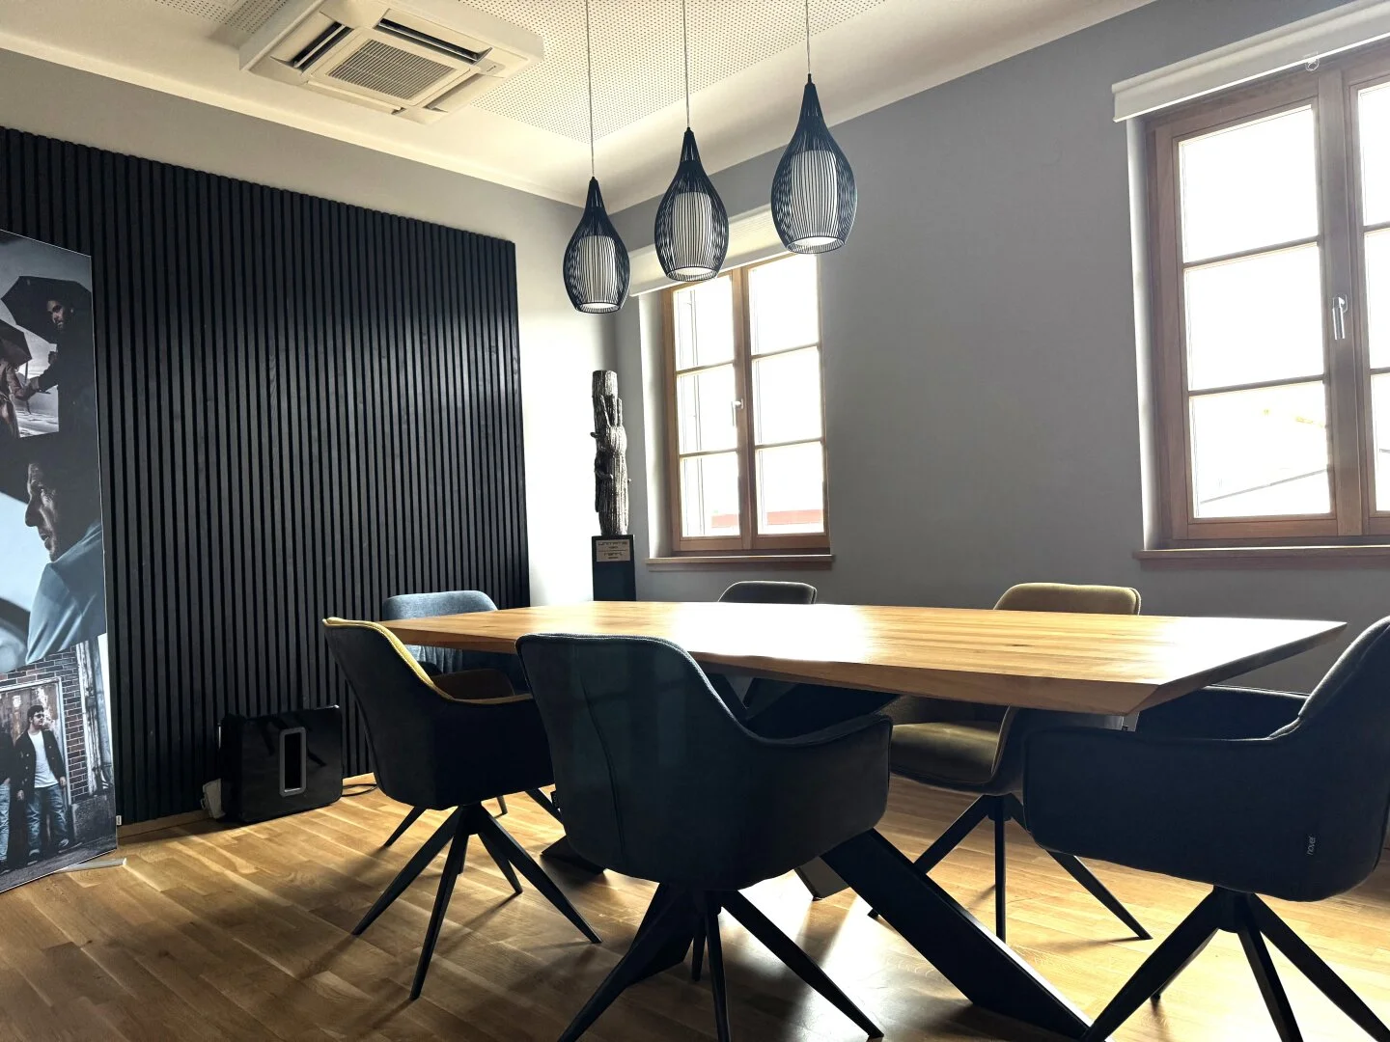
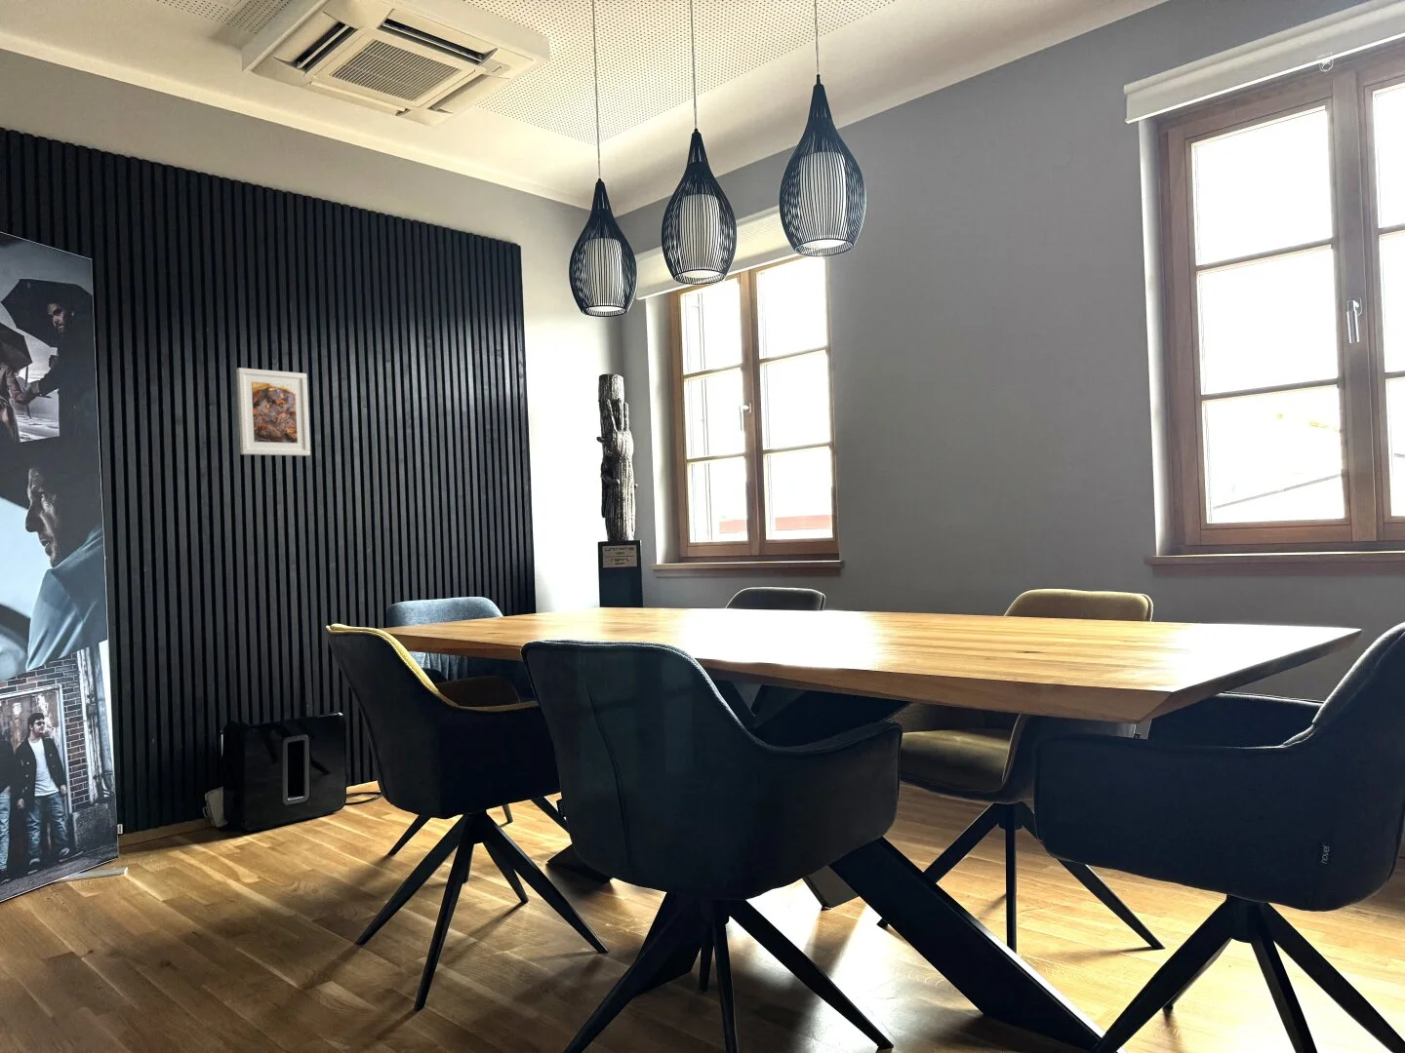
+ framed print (274, 413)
